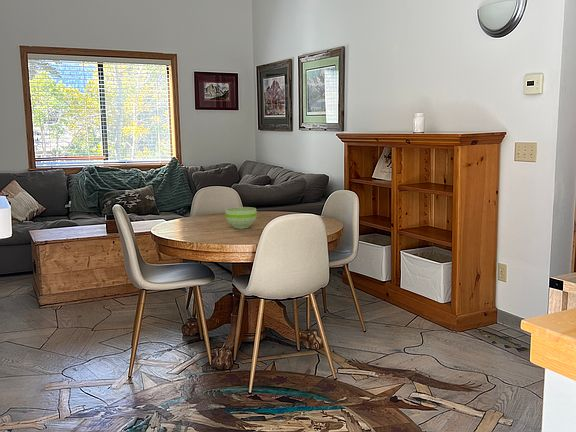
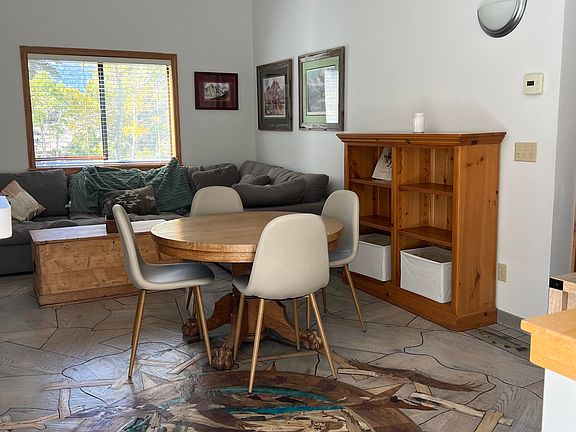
- bowl (241, 218)
